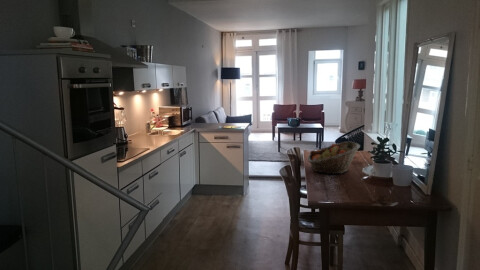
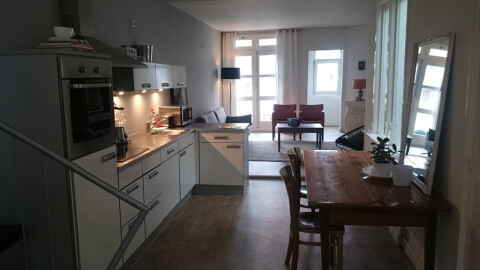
- fruit basket (332, 156)
